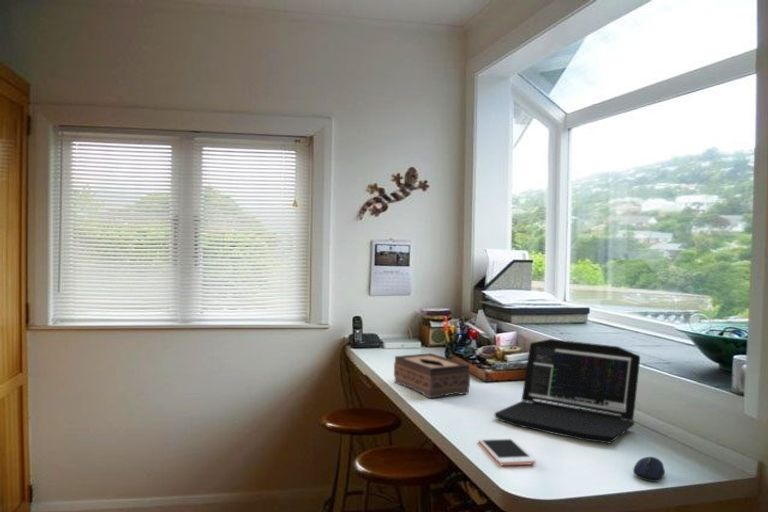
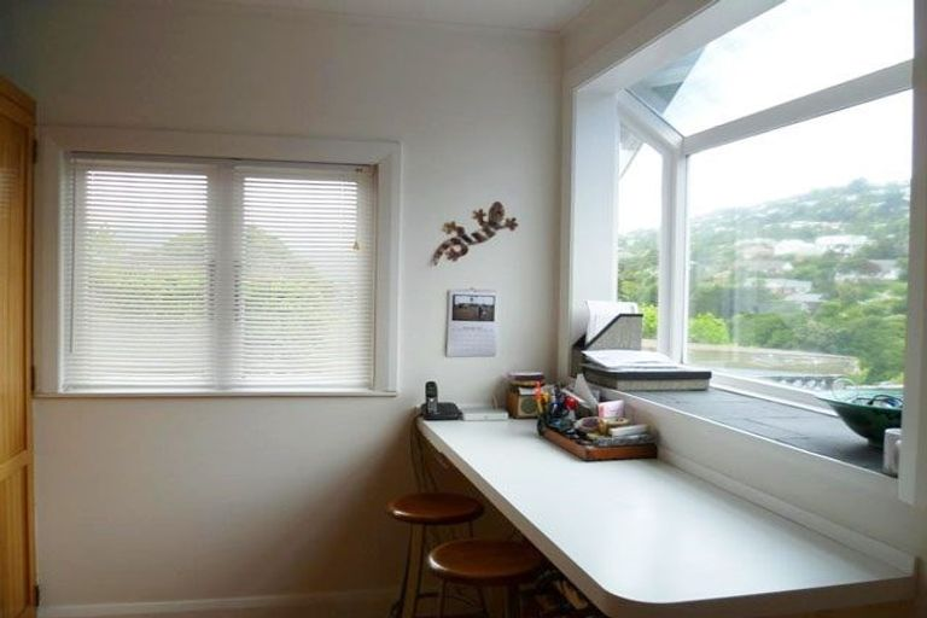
- laptop (566, 385)
- cell phone (505, 450)
- tissue box (430, 374)
- computer mouse (649, 466)
